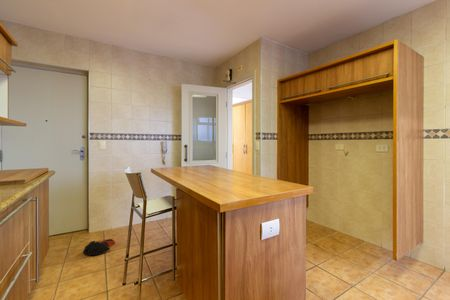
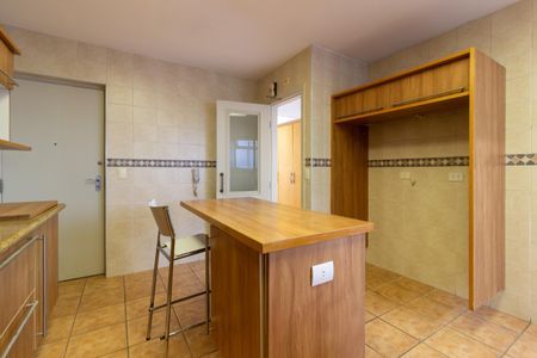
- bag (101, 243)
